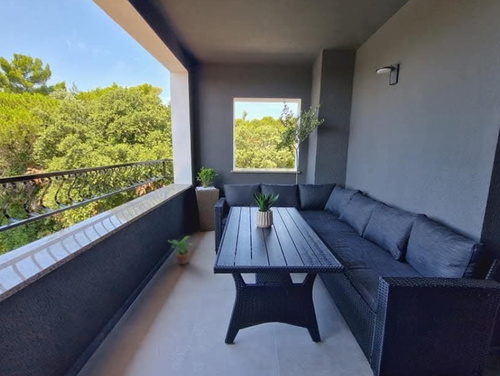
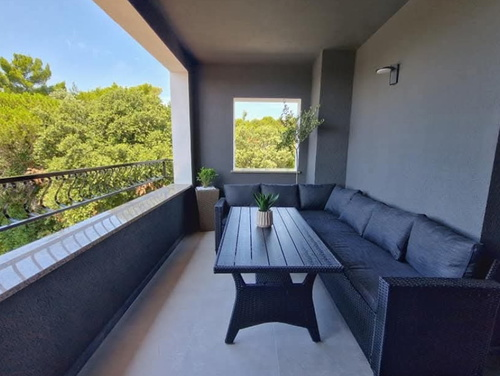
- potted plant (179, 251)
